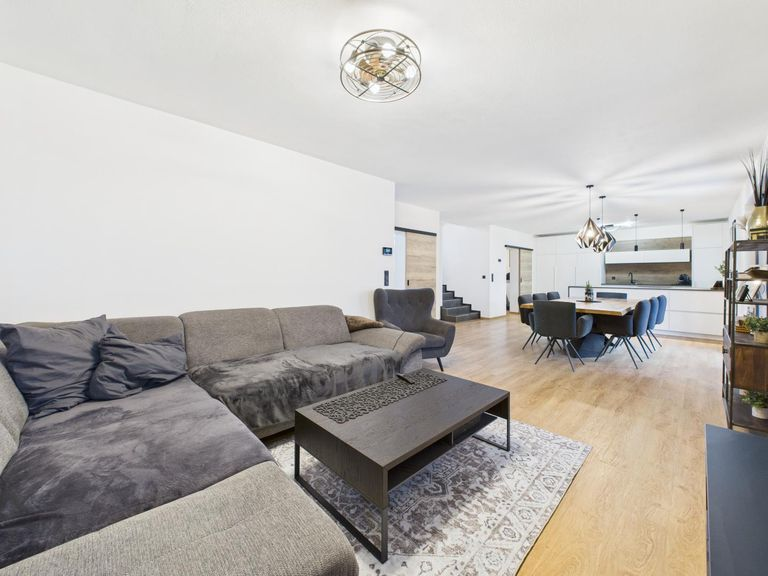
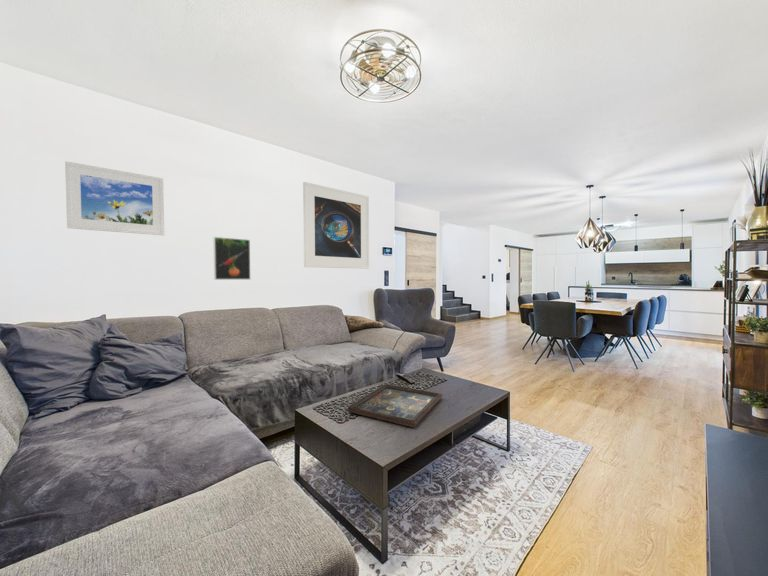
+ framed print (338, 229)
+ decorative tray (397, 402)
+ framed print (232, 259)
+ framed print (118, 201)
